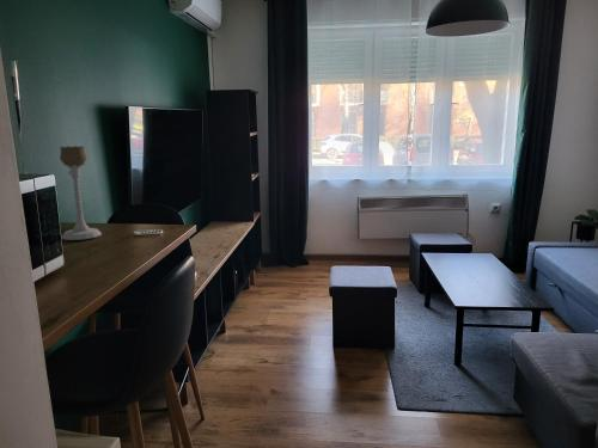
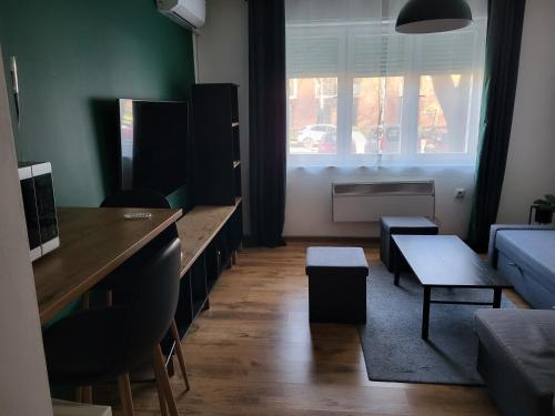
- candle holder (77, 191)
